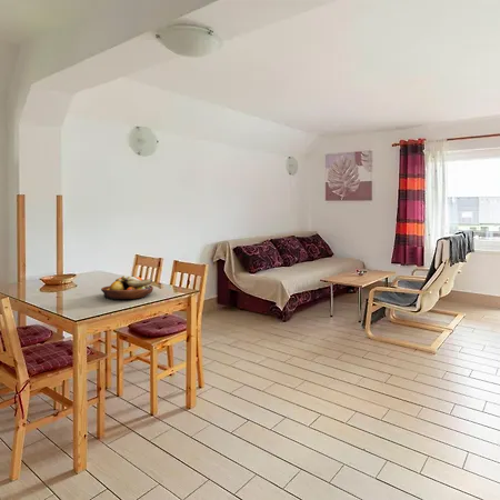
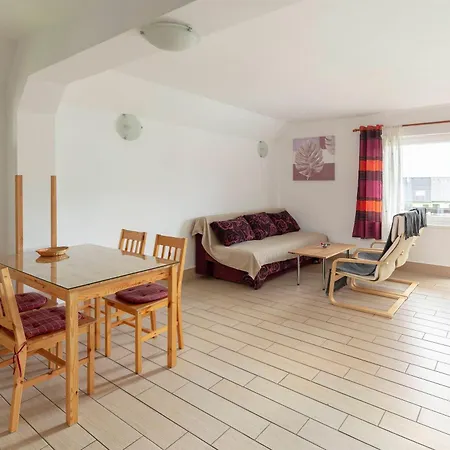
- fruit bowl (128, 284)
